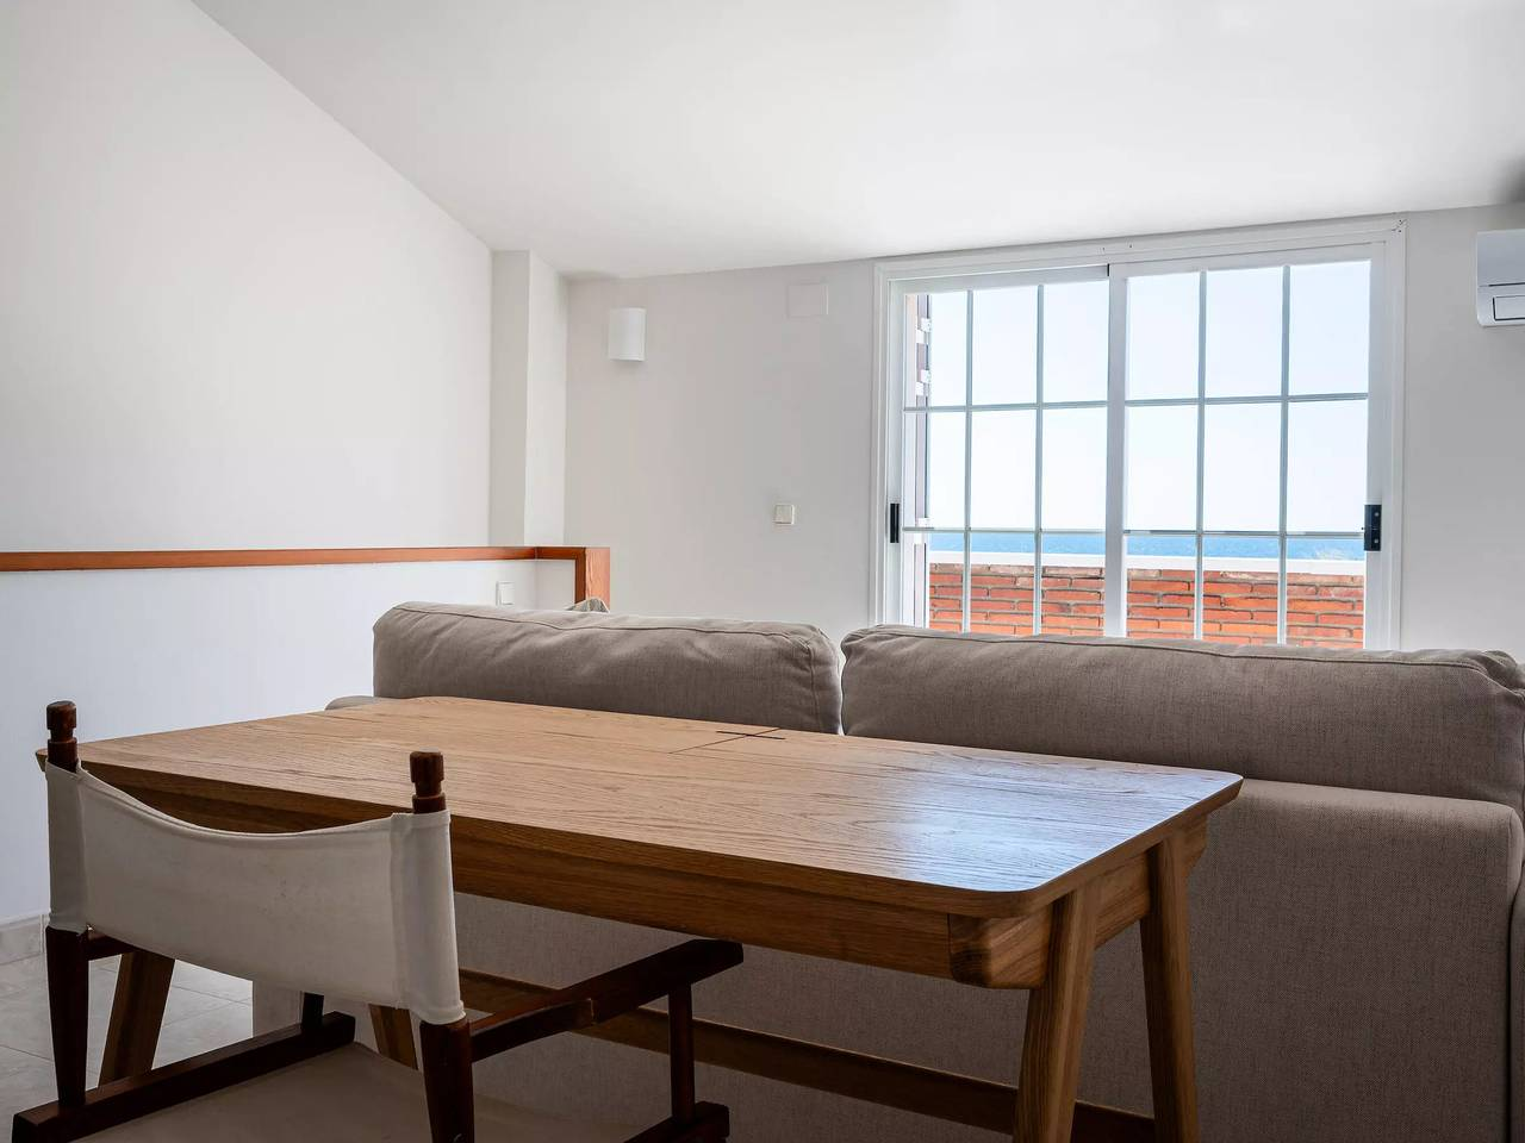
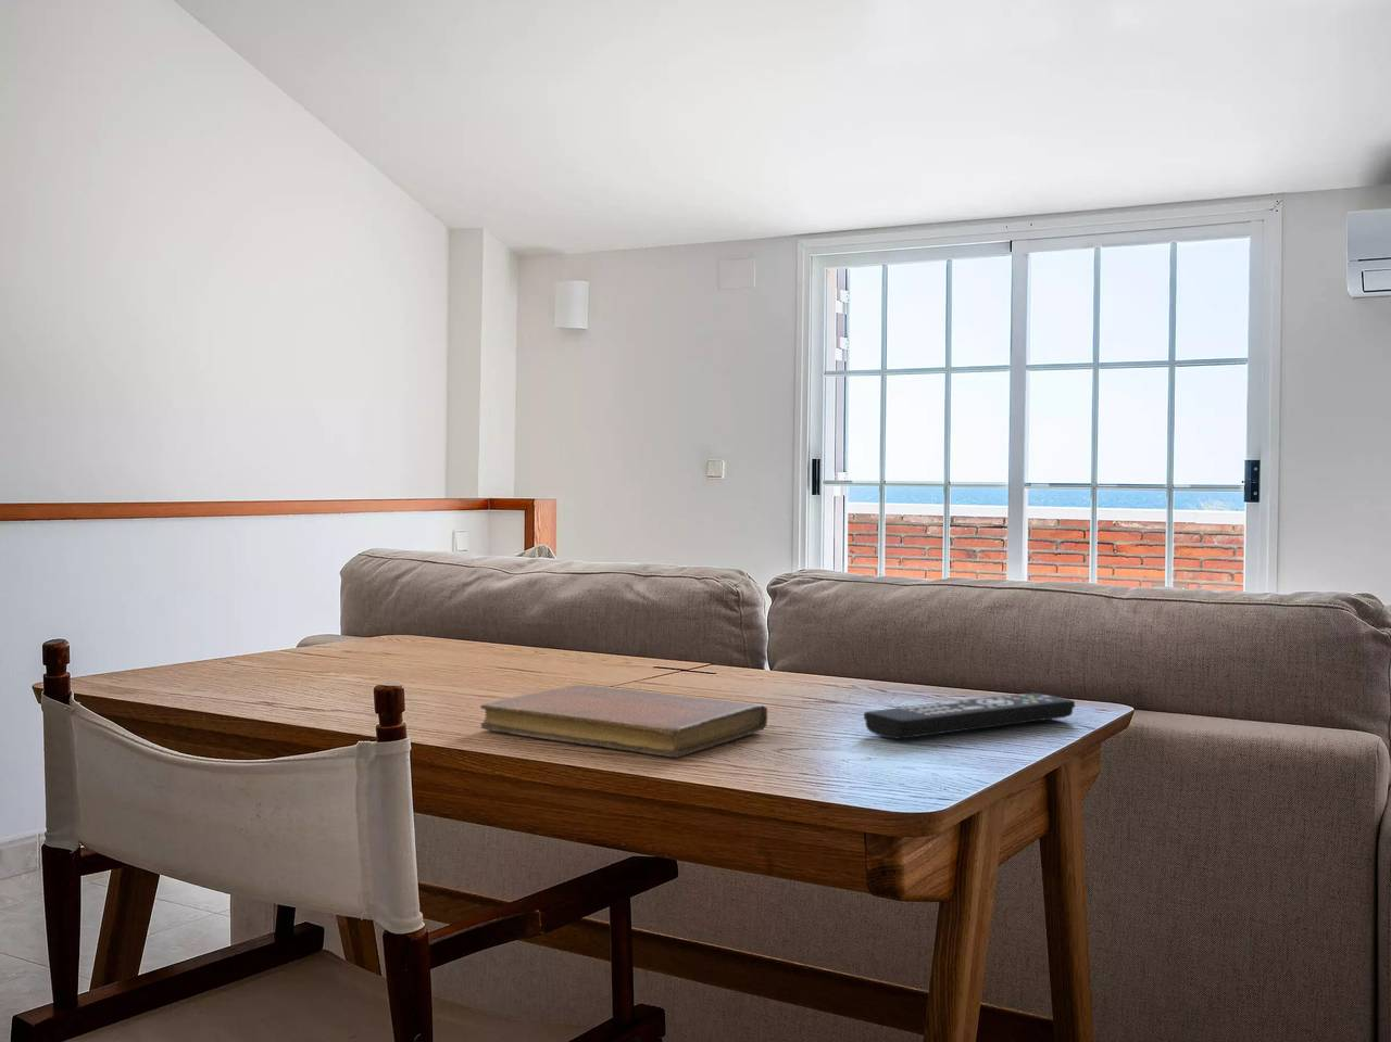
+ remote control (972, 715)
+ notebook (623, 716)
